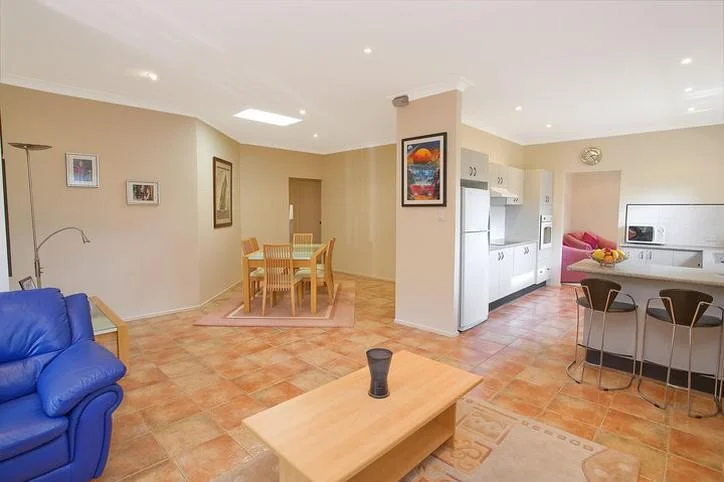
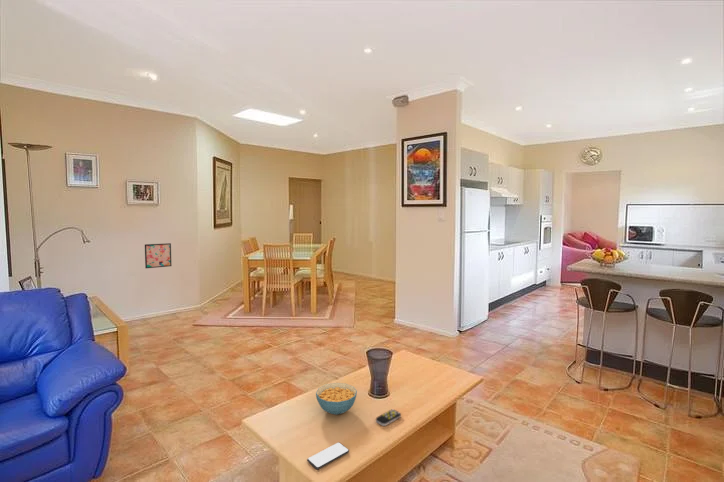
+ cereal bowl (336, 401)
+ smartphone (328, 455)
+ remote control (388, 417)
+ wall art (158, 255)
